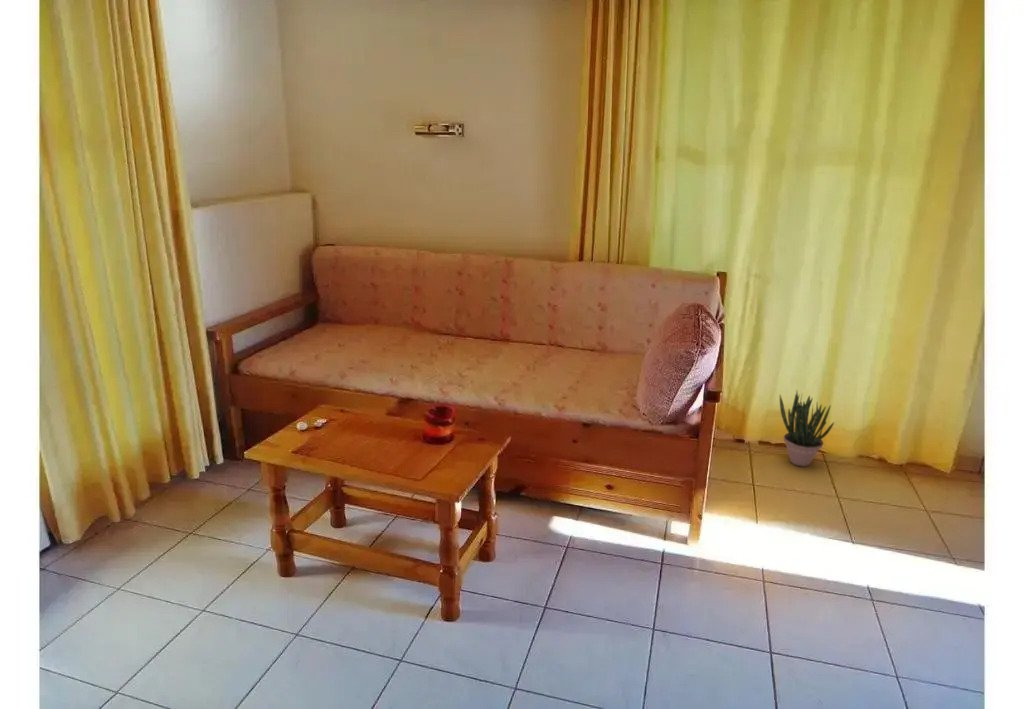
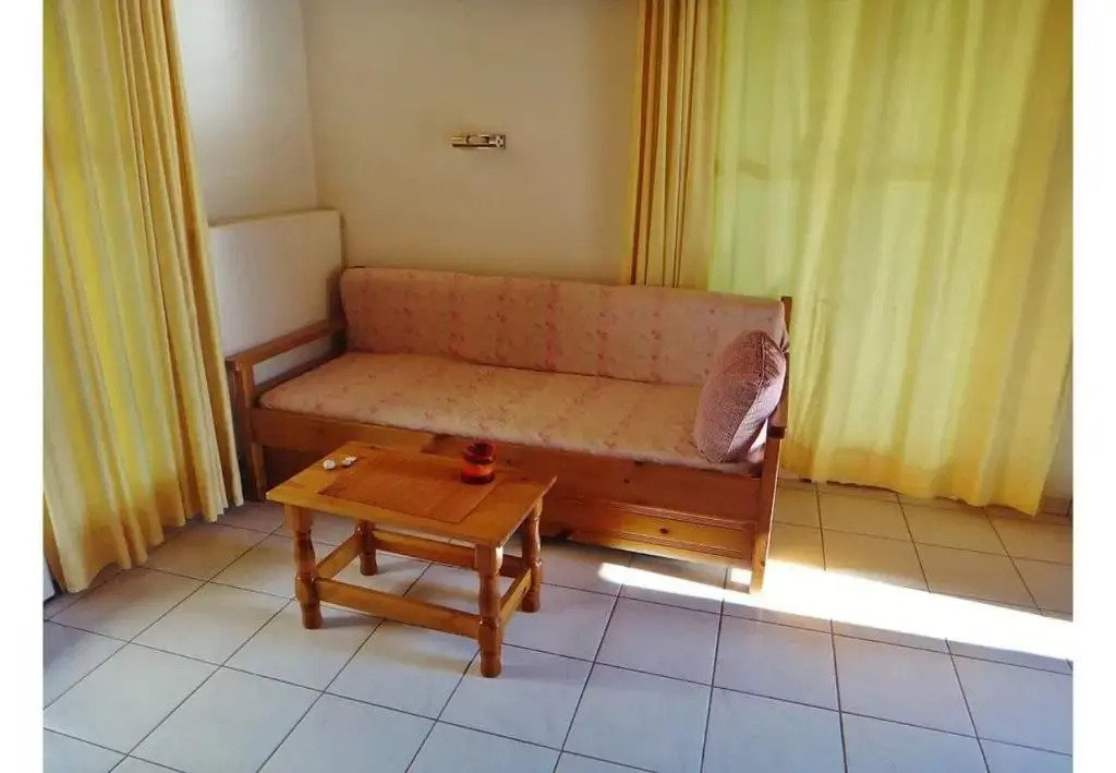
- potted plant (803, 429)
